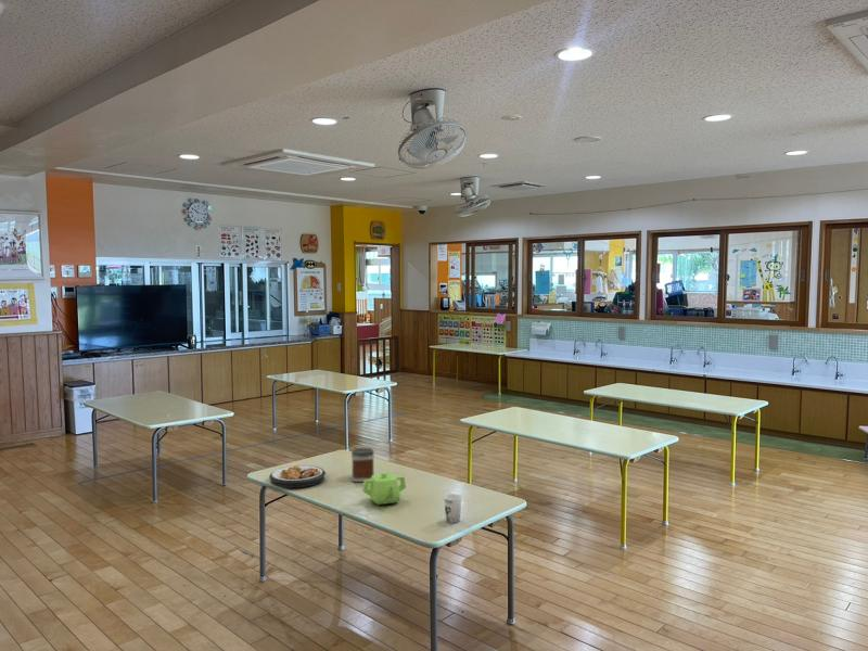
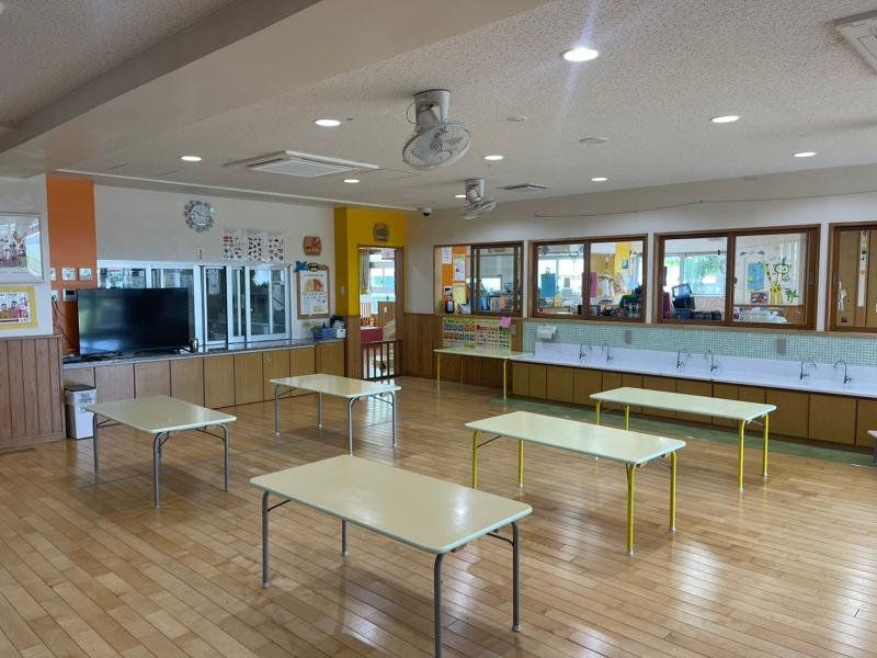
- cup (452, 508)
- plate (297, 473)
- teapot (385, 487)
- jar (362, 463)
